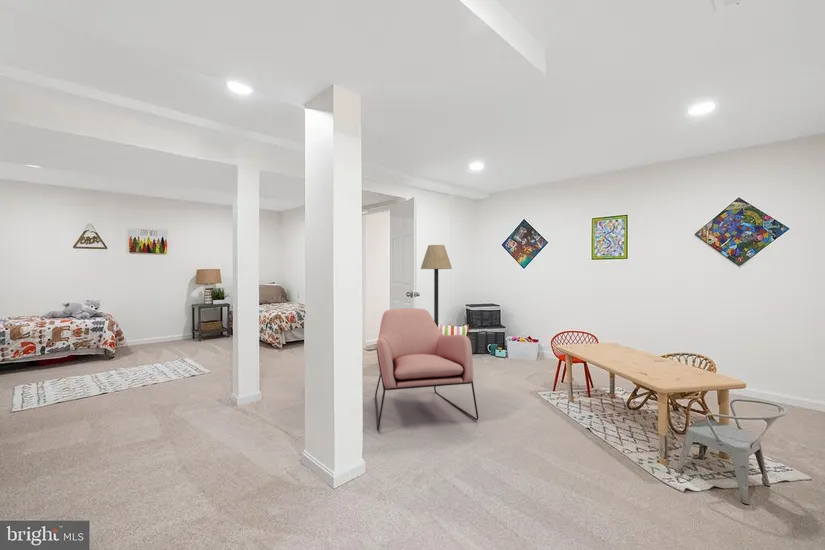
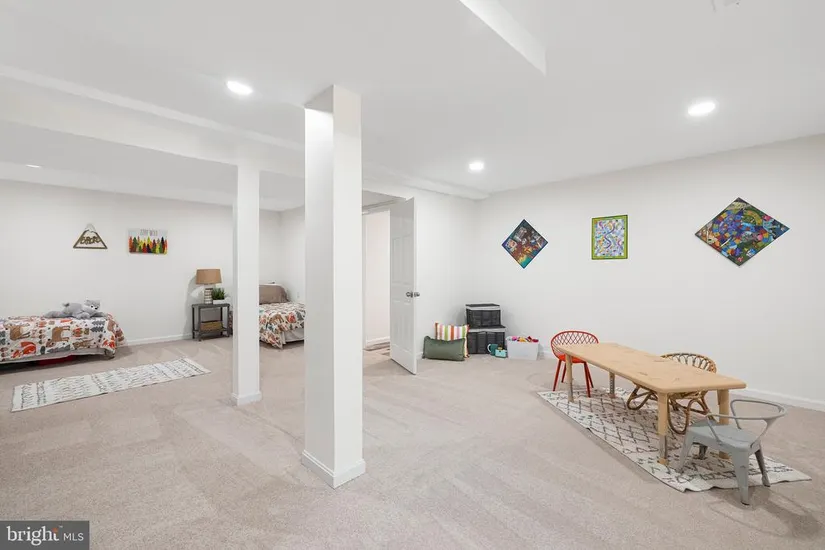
- armchair (416, 360)
- floor lamp (436, 304)
